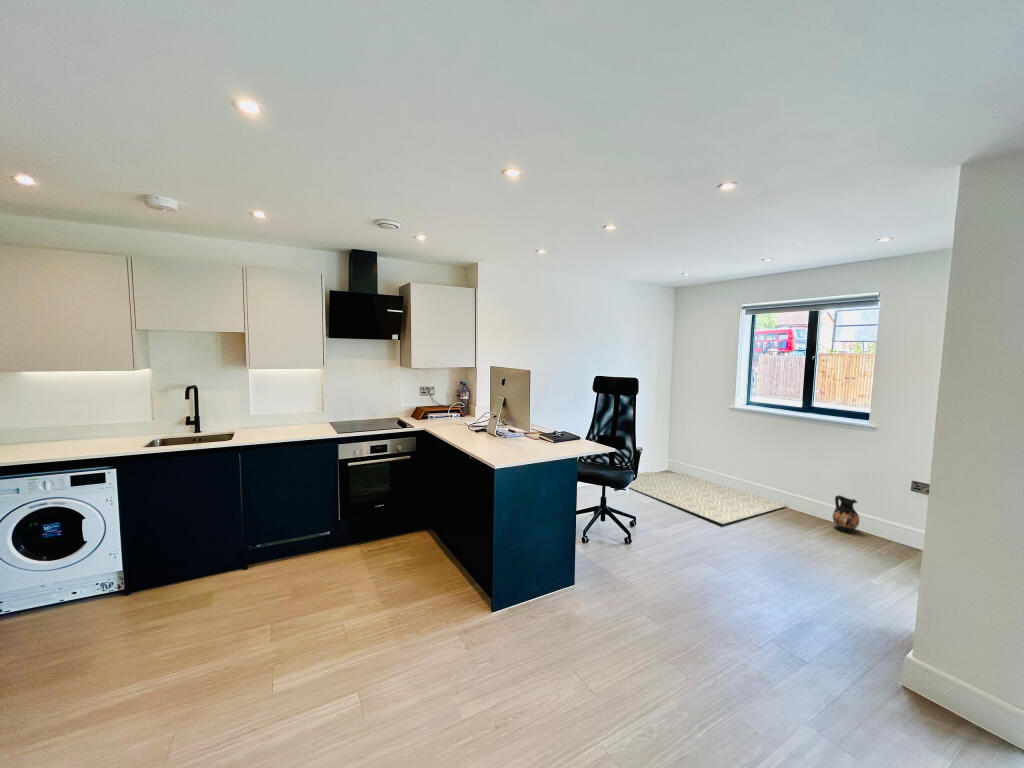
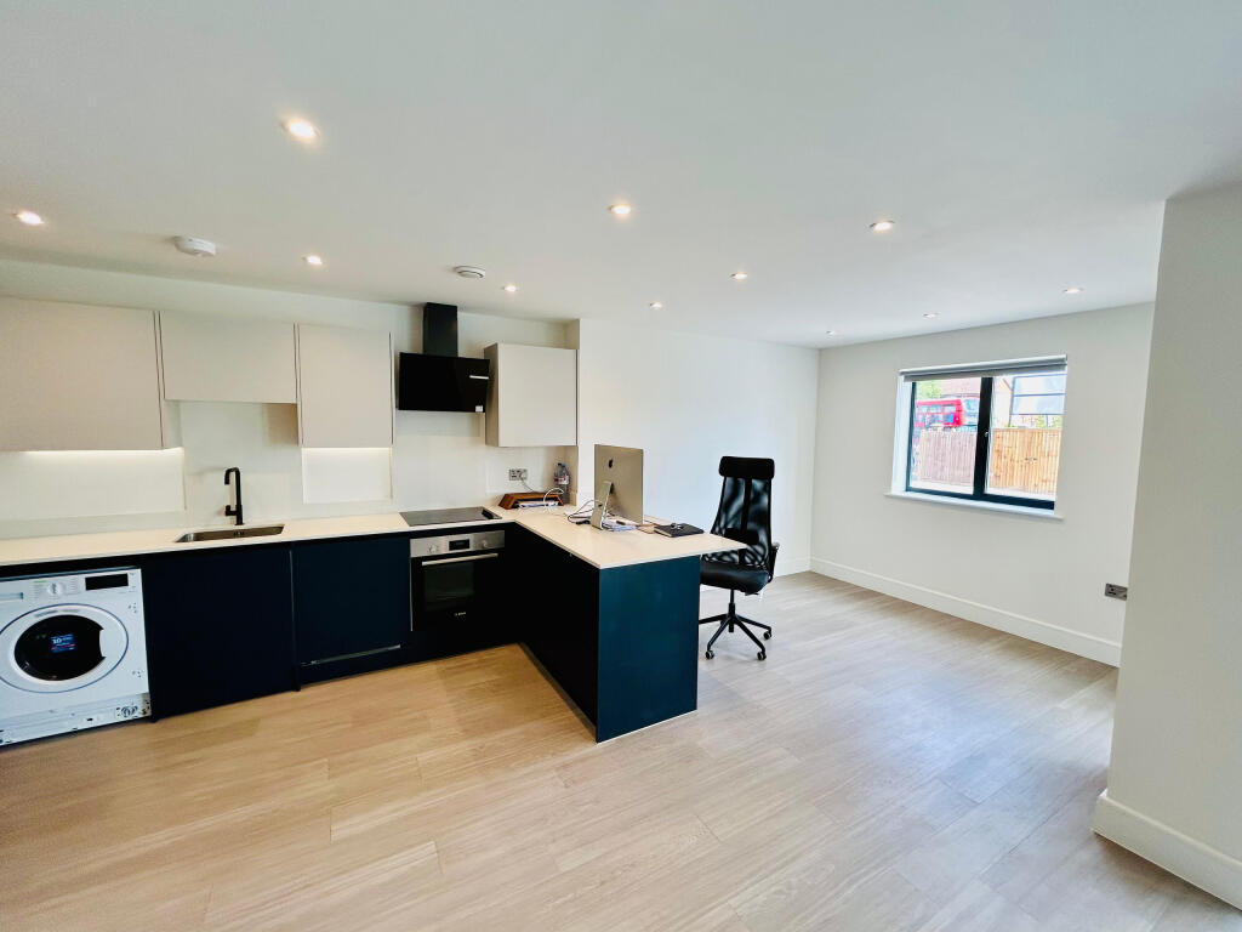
- ceramic jug (845, 513)
- rug (683, 488)
